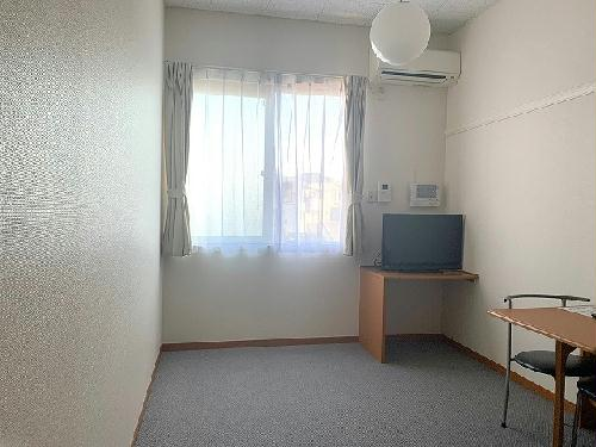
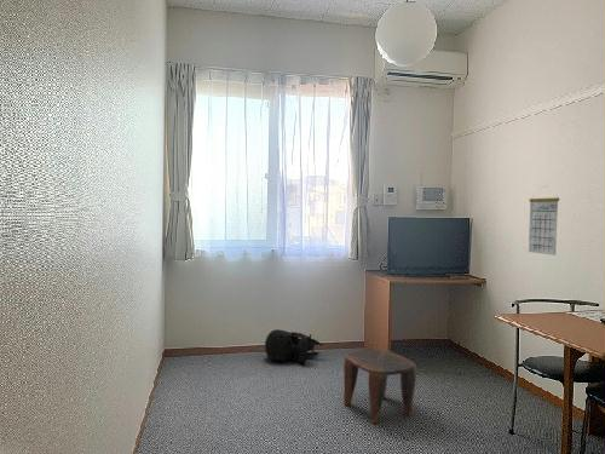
+ calendar (542, 219)
+ stool (379, 383)
+ tactical helmet (295, 344)
